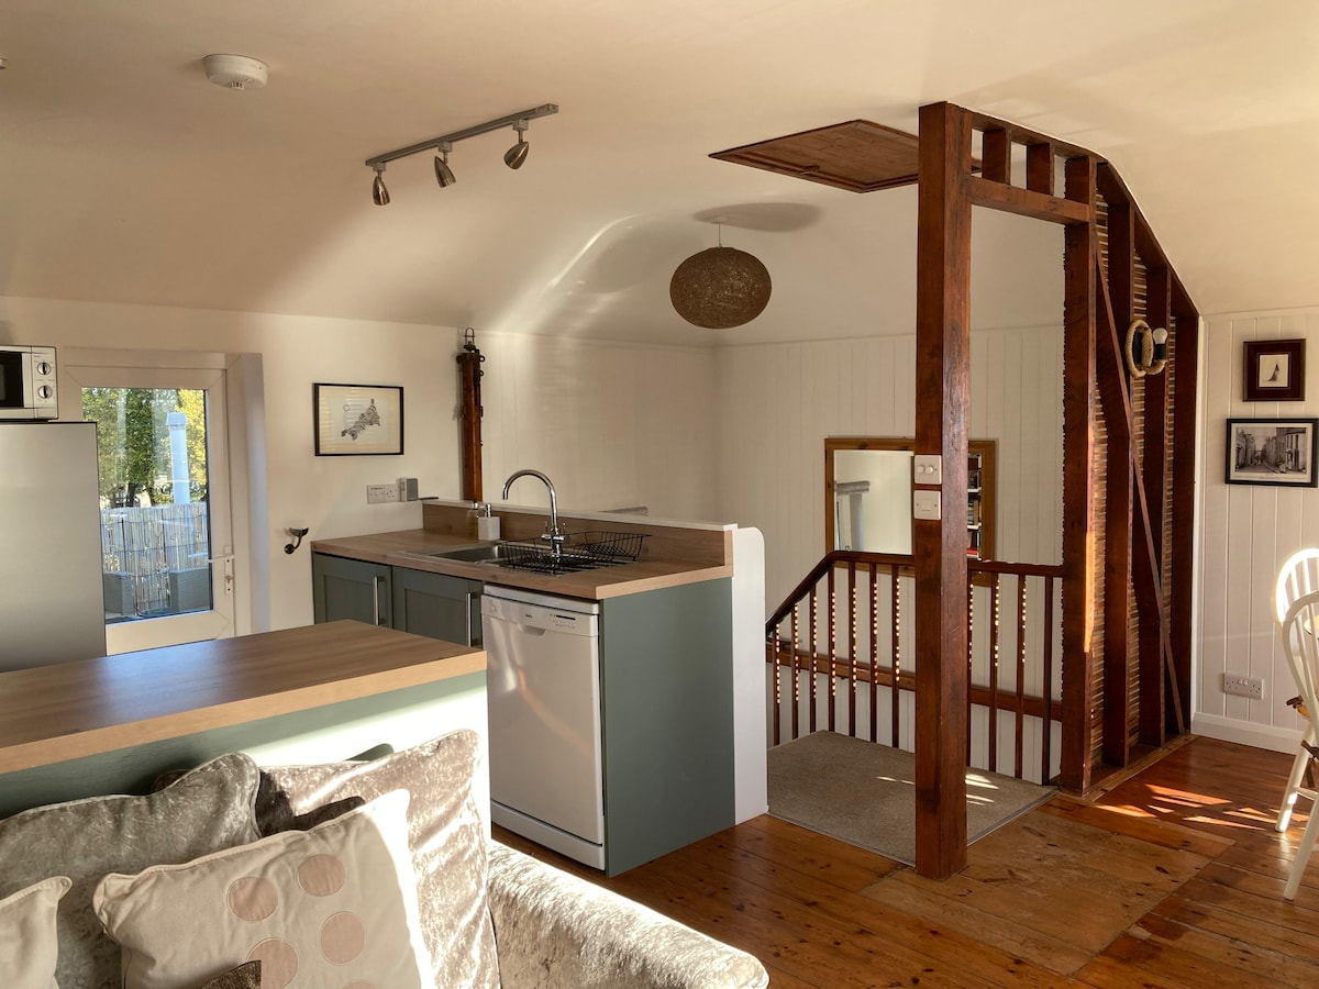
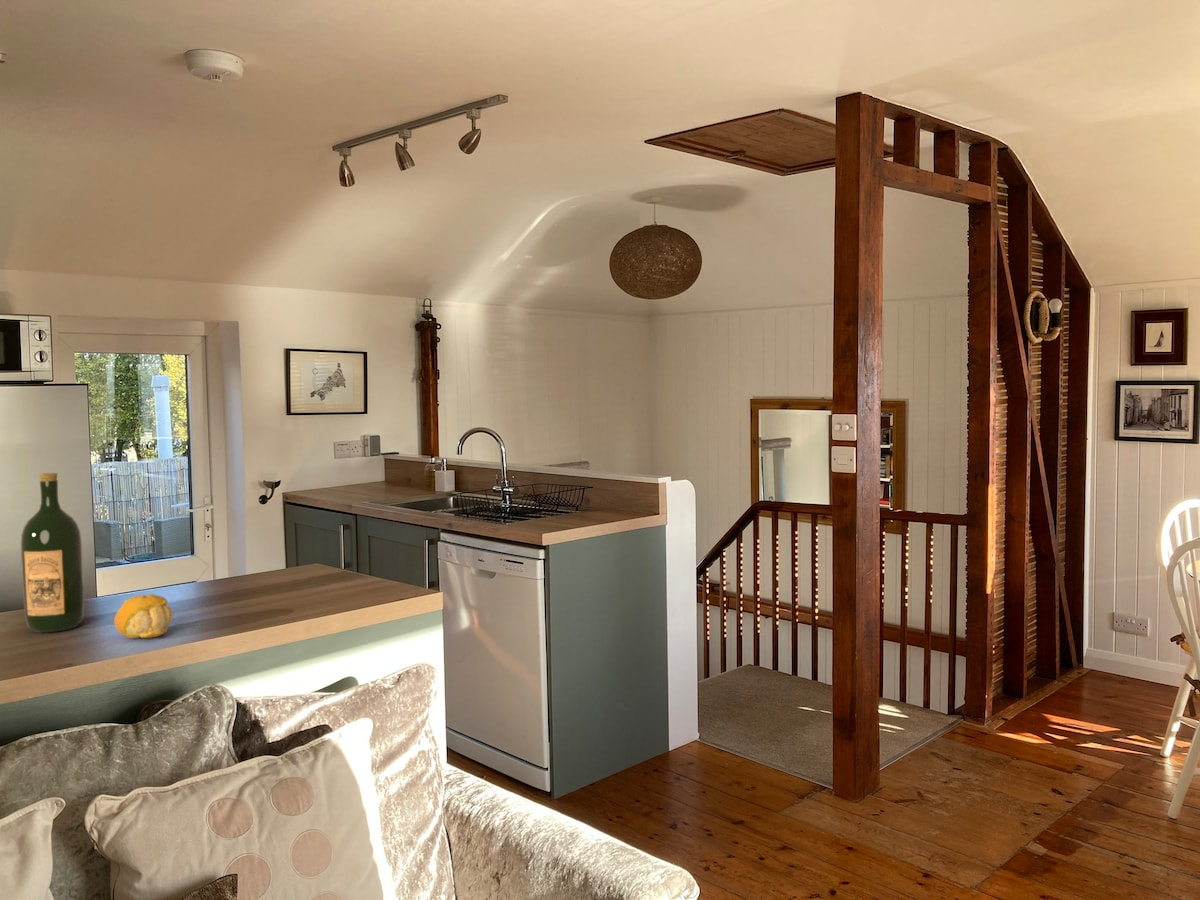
+ wine bottle (51, 550)
+ fruit (143, 615)
